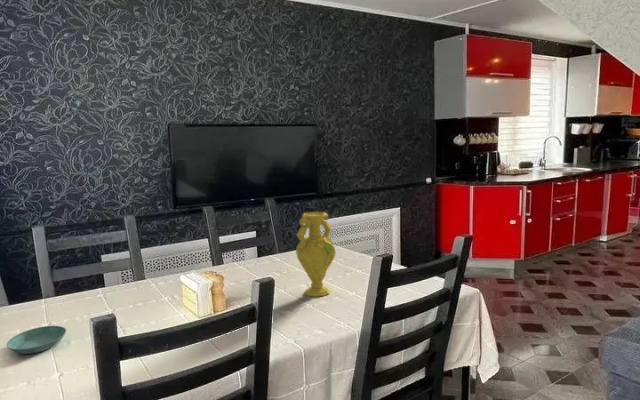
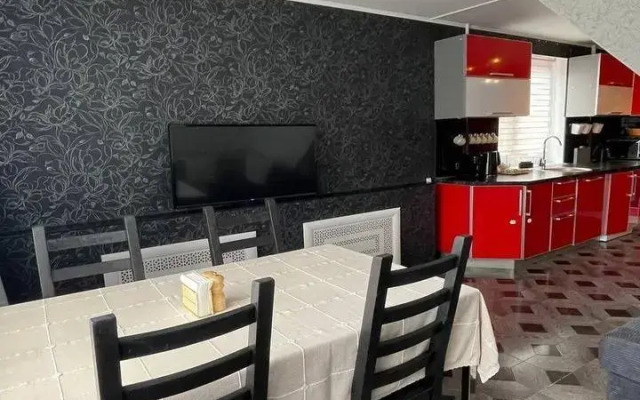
- saucer (37, 340)
- vase (315, 253)
